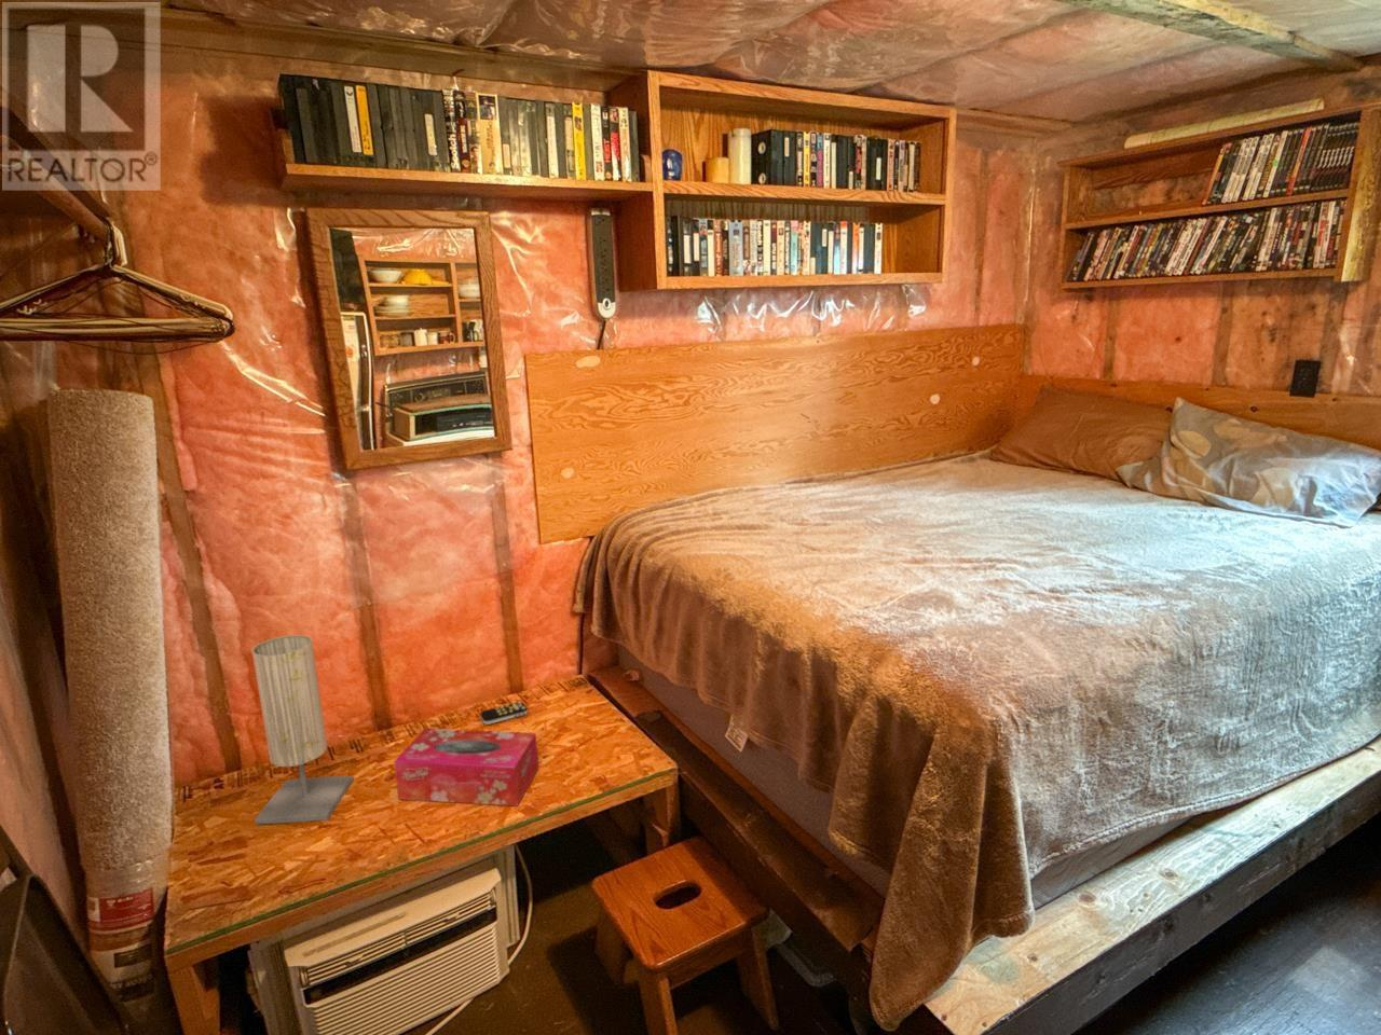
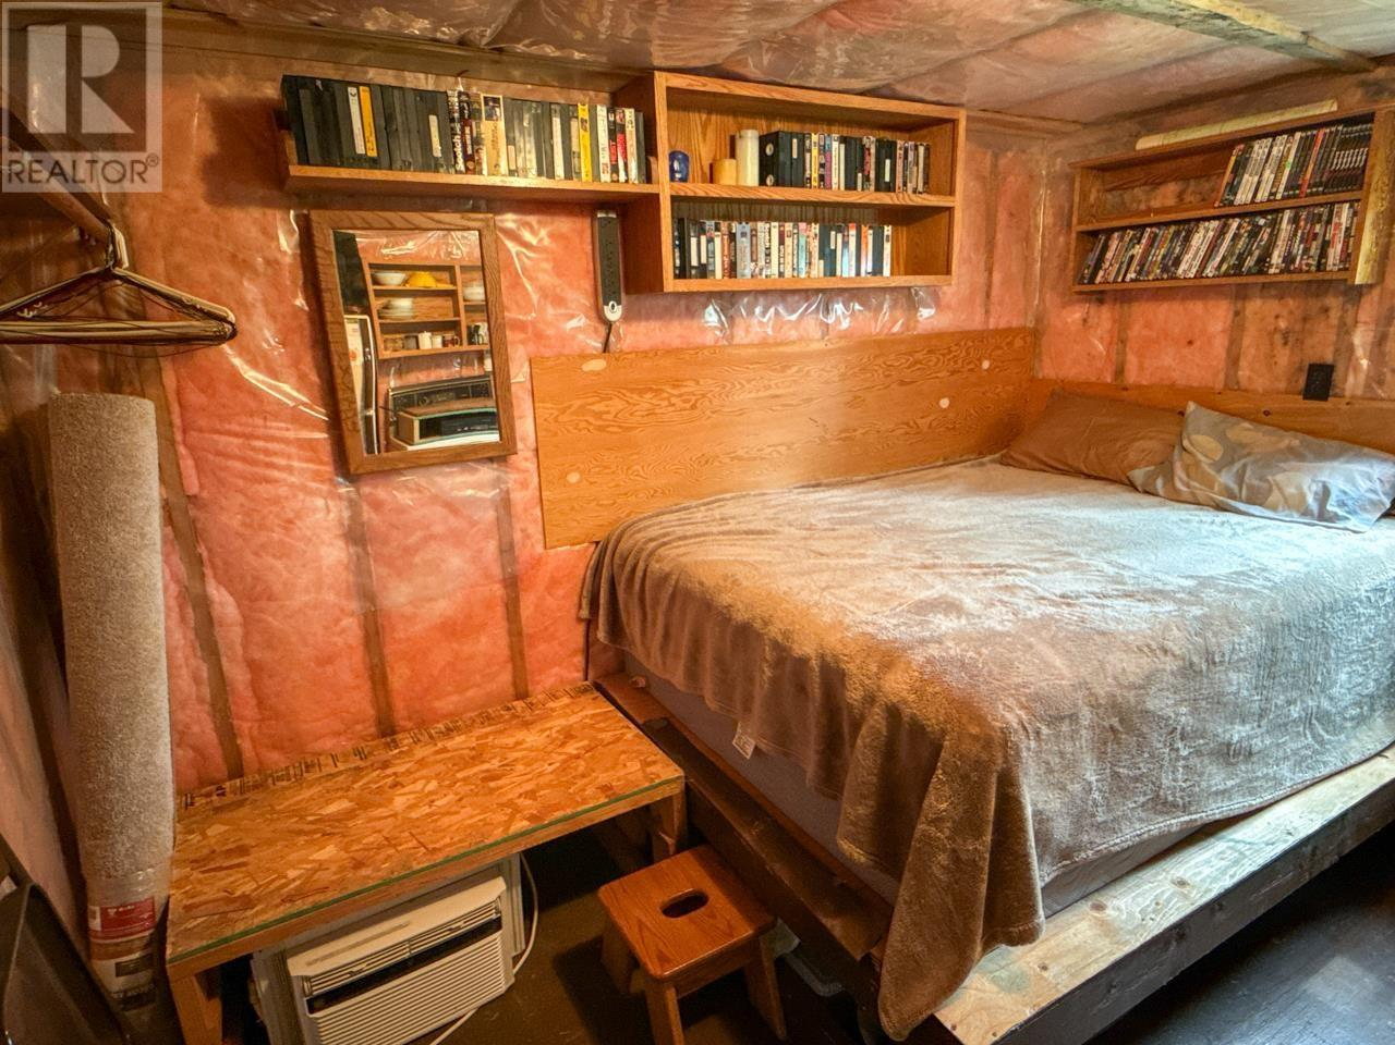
- remote control (503, 712)
- tissue box (469, 764)
- table lamp (295, 724)
